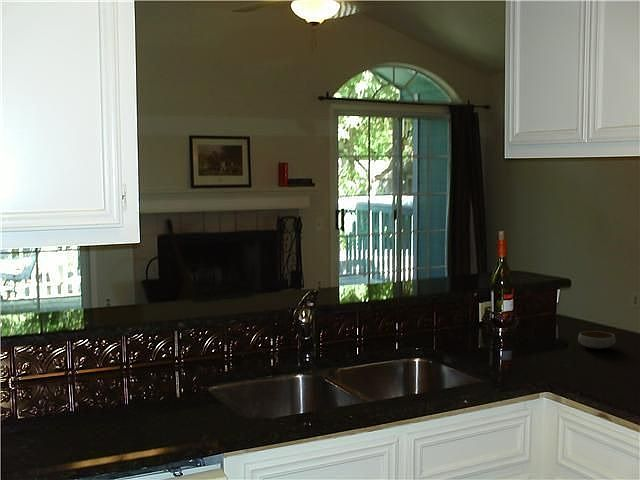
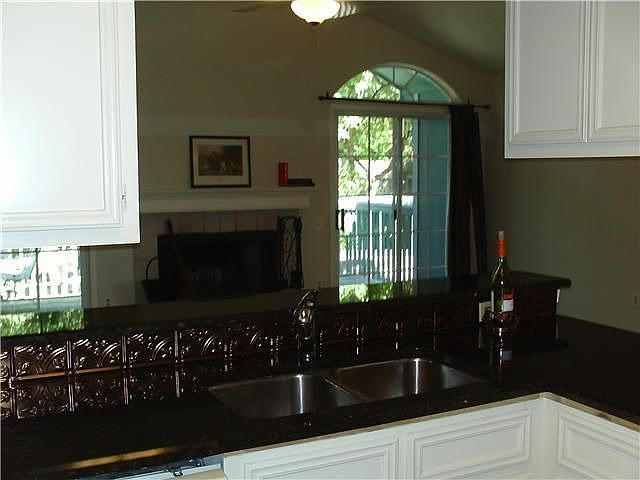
- bowl (596, 340)
